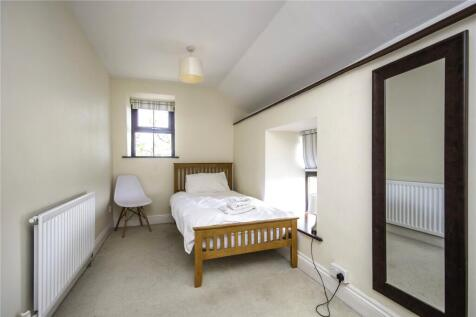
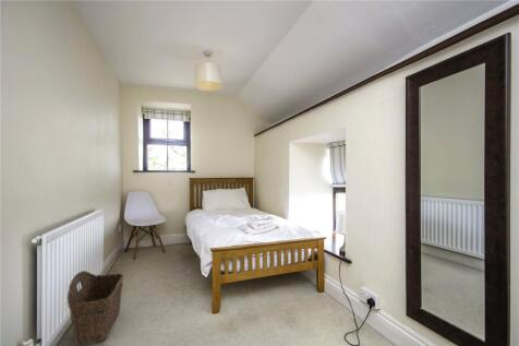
+ wicker basket (97, 298)
